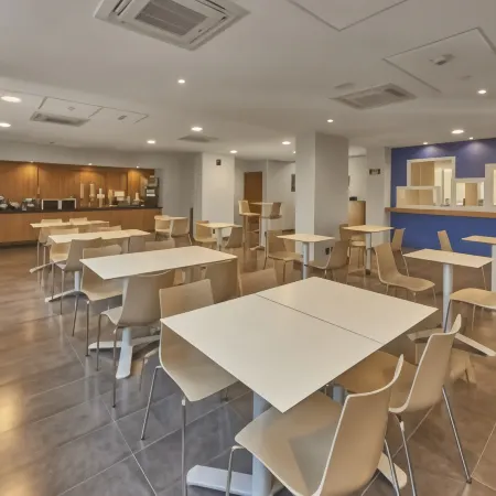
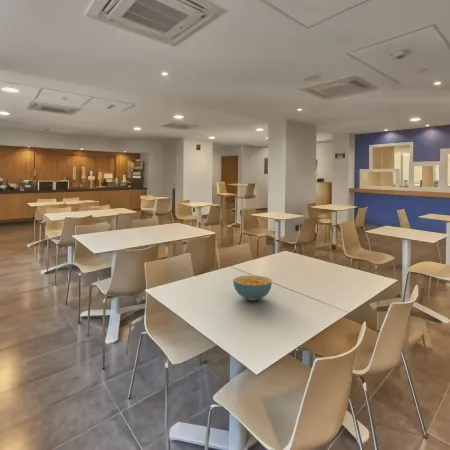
+ cereal bowl (252, 289)
